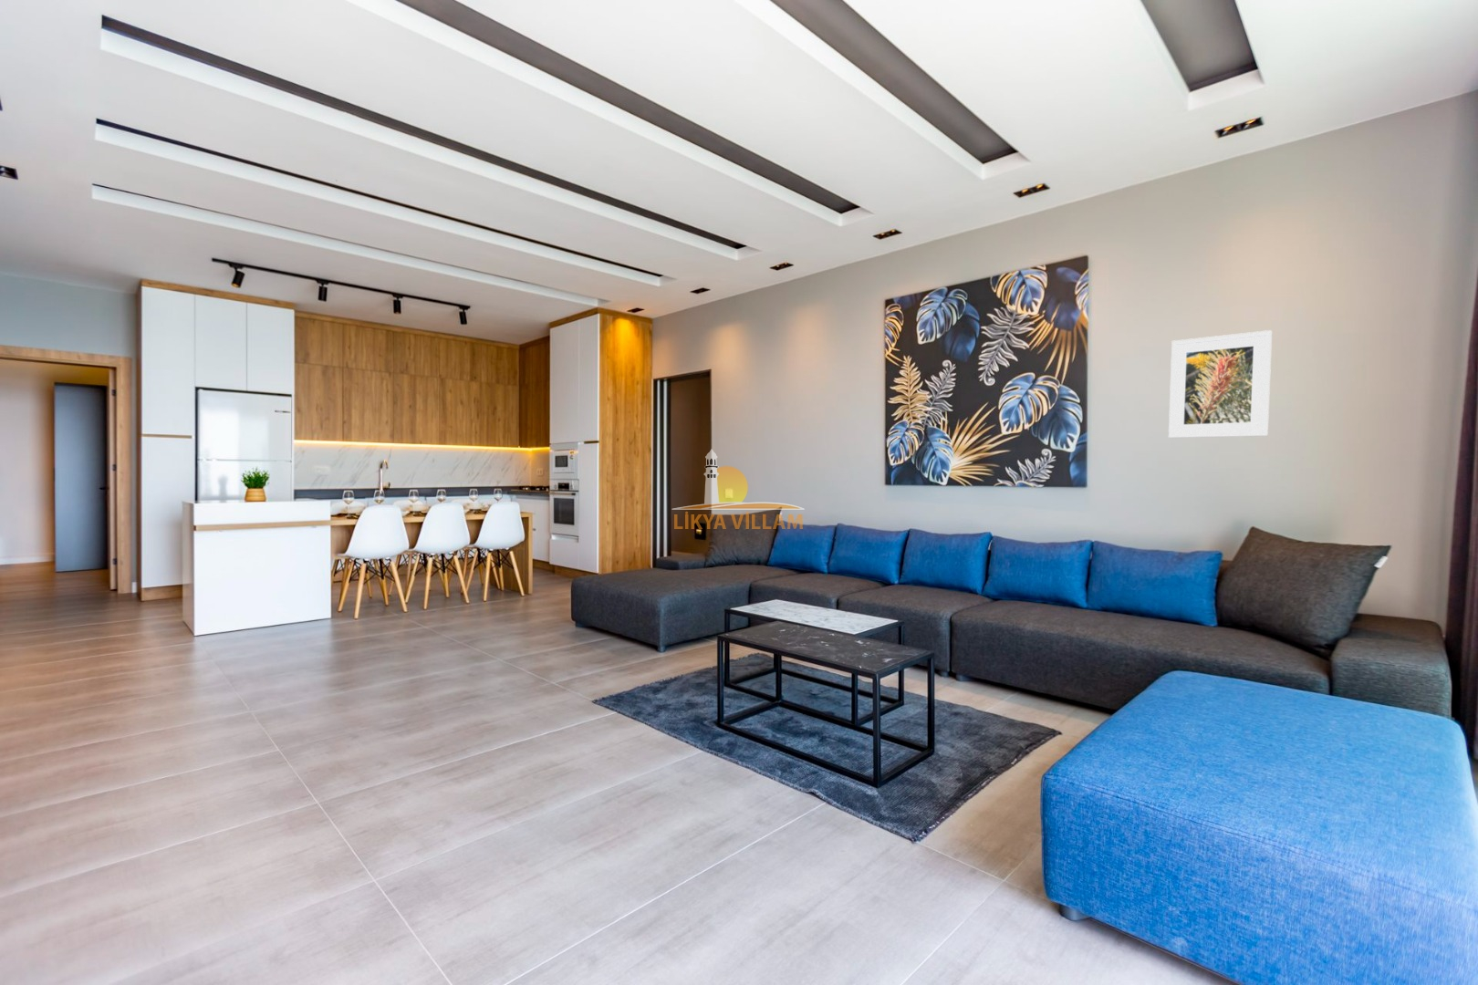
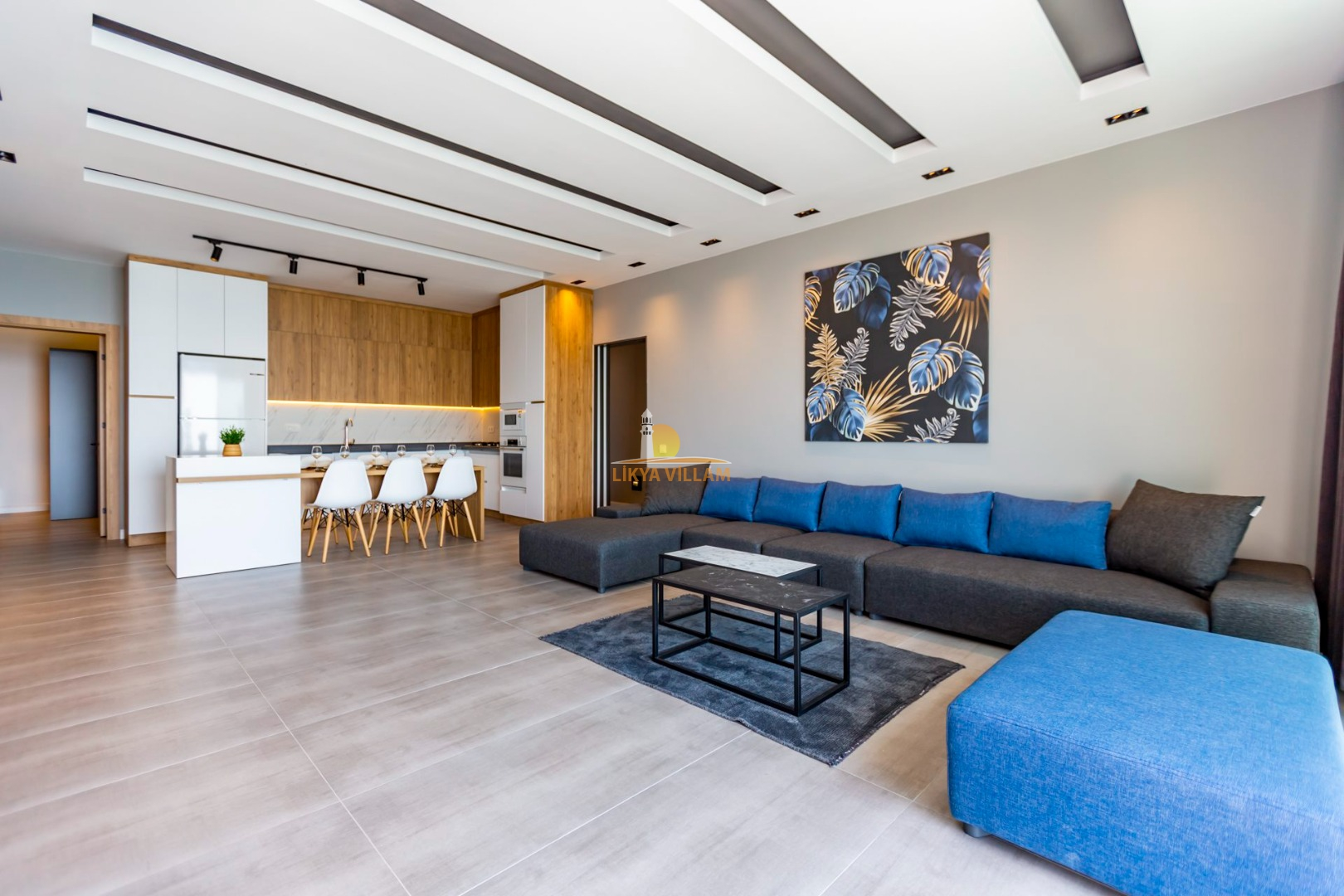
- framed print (1217, 386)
